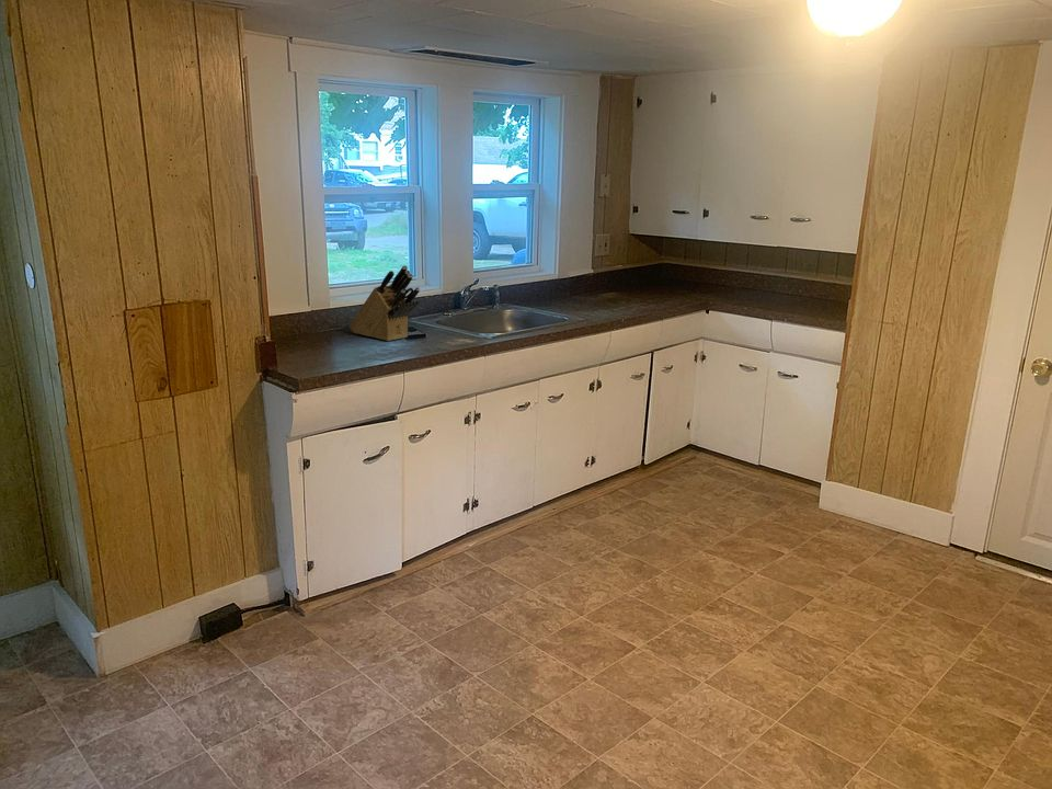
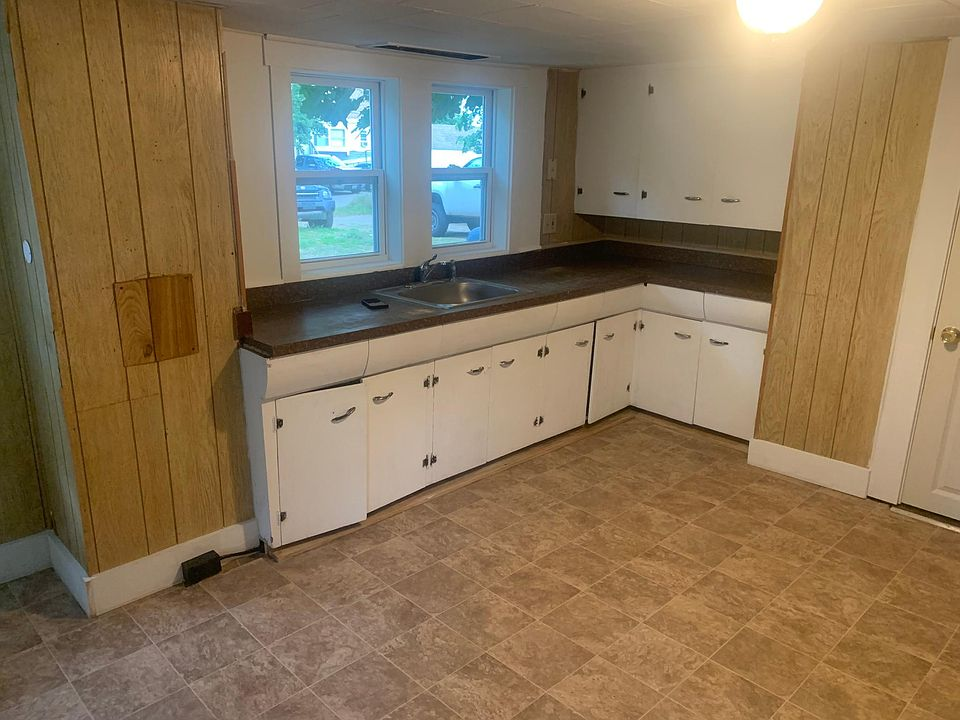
- knife block (384, 300)
